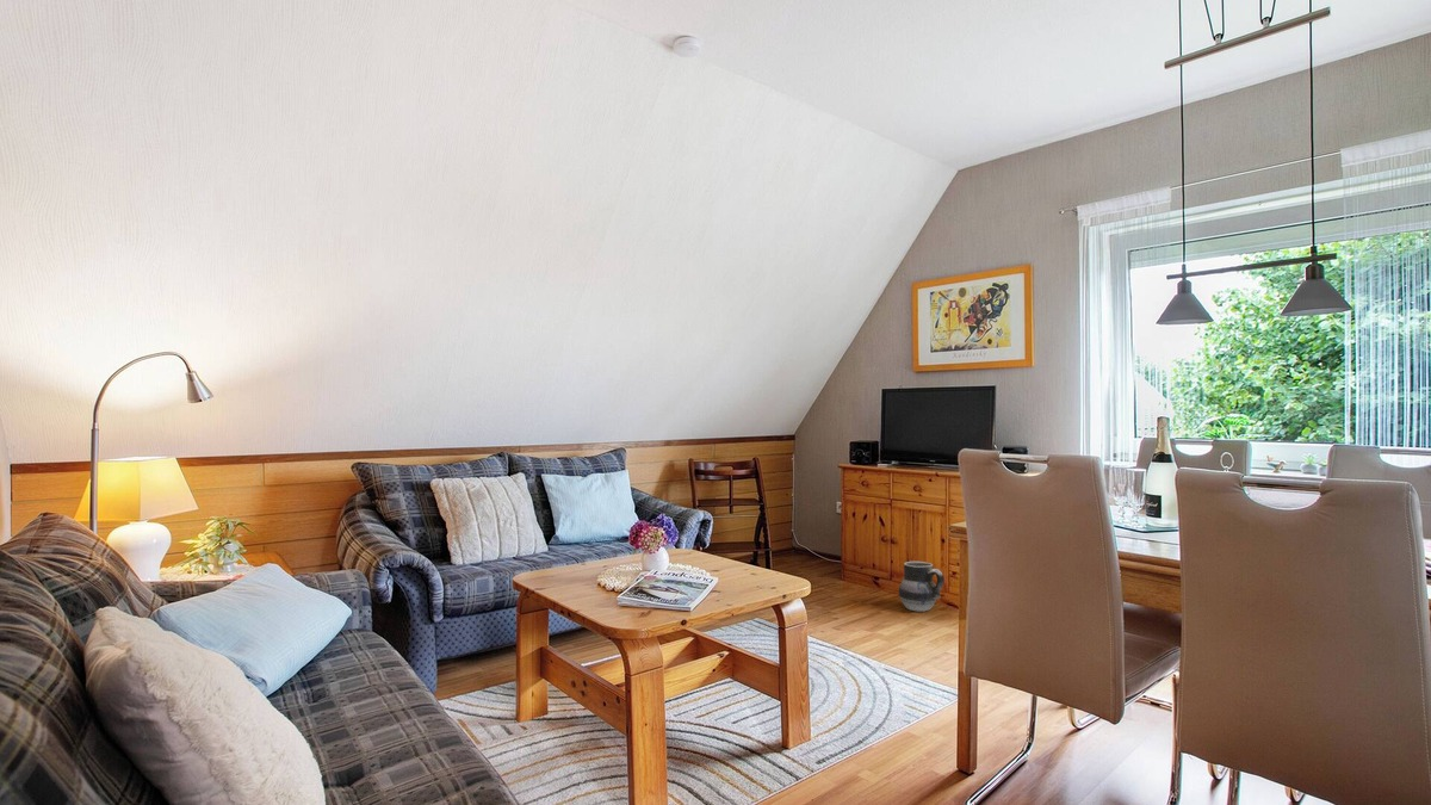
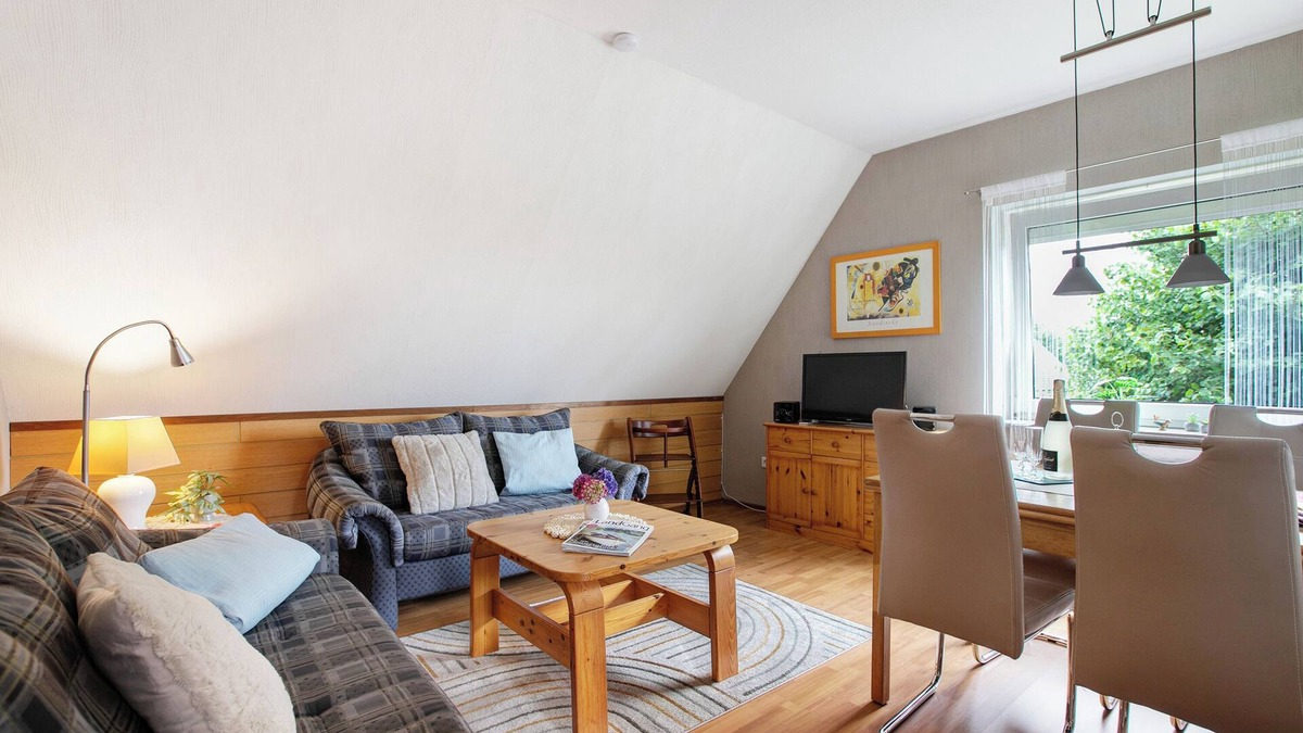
- ceramic jug (921, 587)
